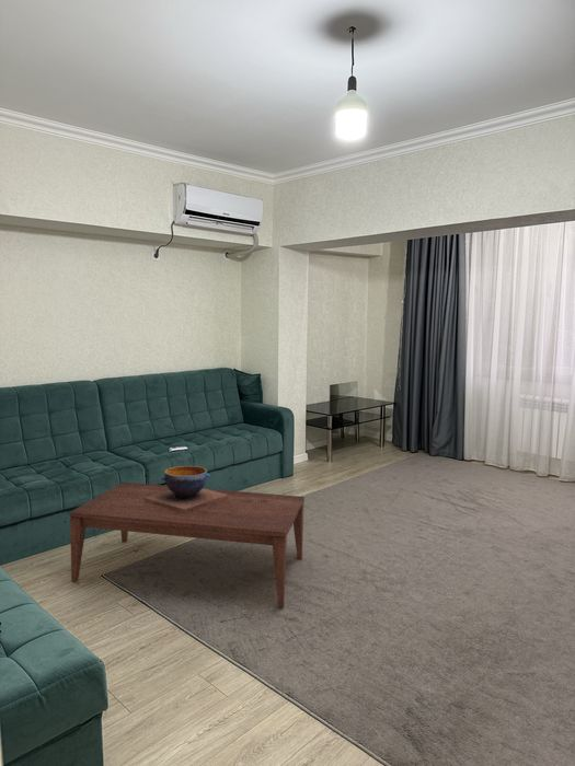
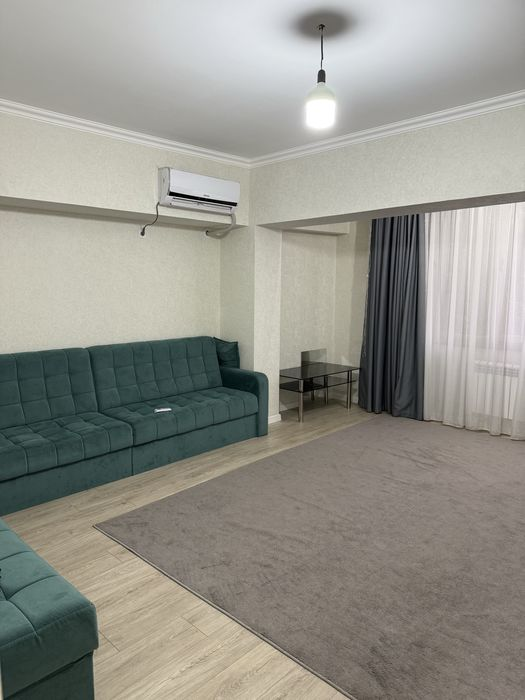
- coffee table (193, 536)
- decorative bowl (186, 484)
